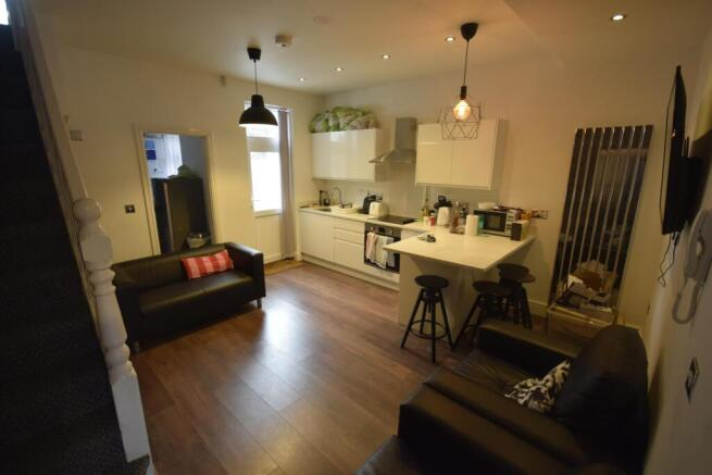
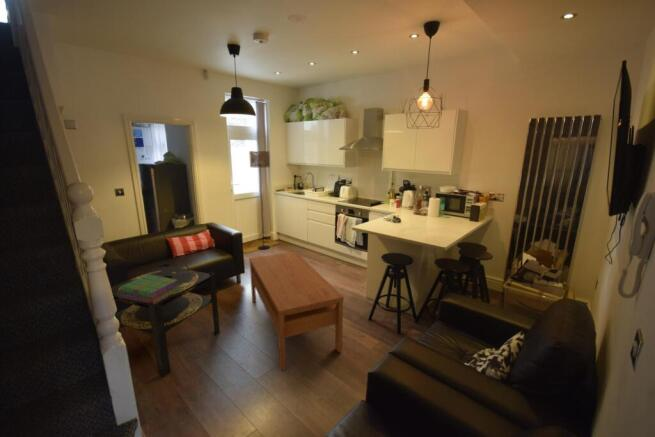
+ stack of books (150, 286)
+ floor lamp (261, 201)
+ side table (164, 313)
+ coffee table (289, 298)
